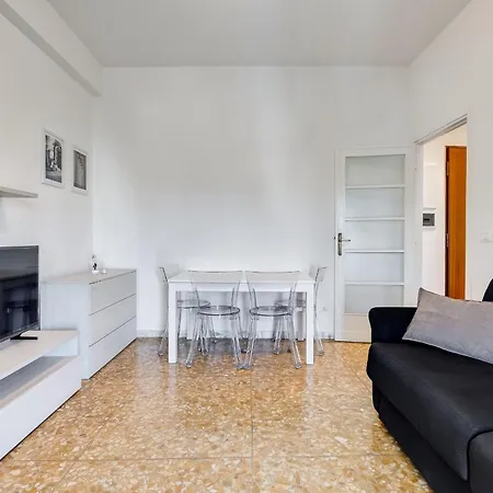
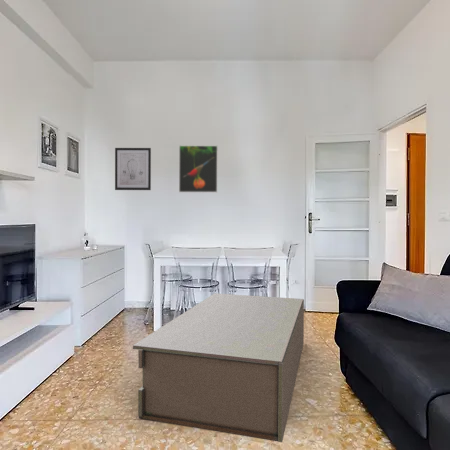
+ coffee table (237, 344)
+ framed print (198, 169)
+ wall art (132, 169)
